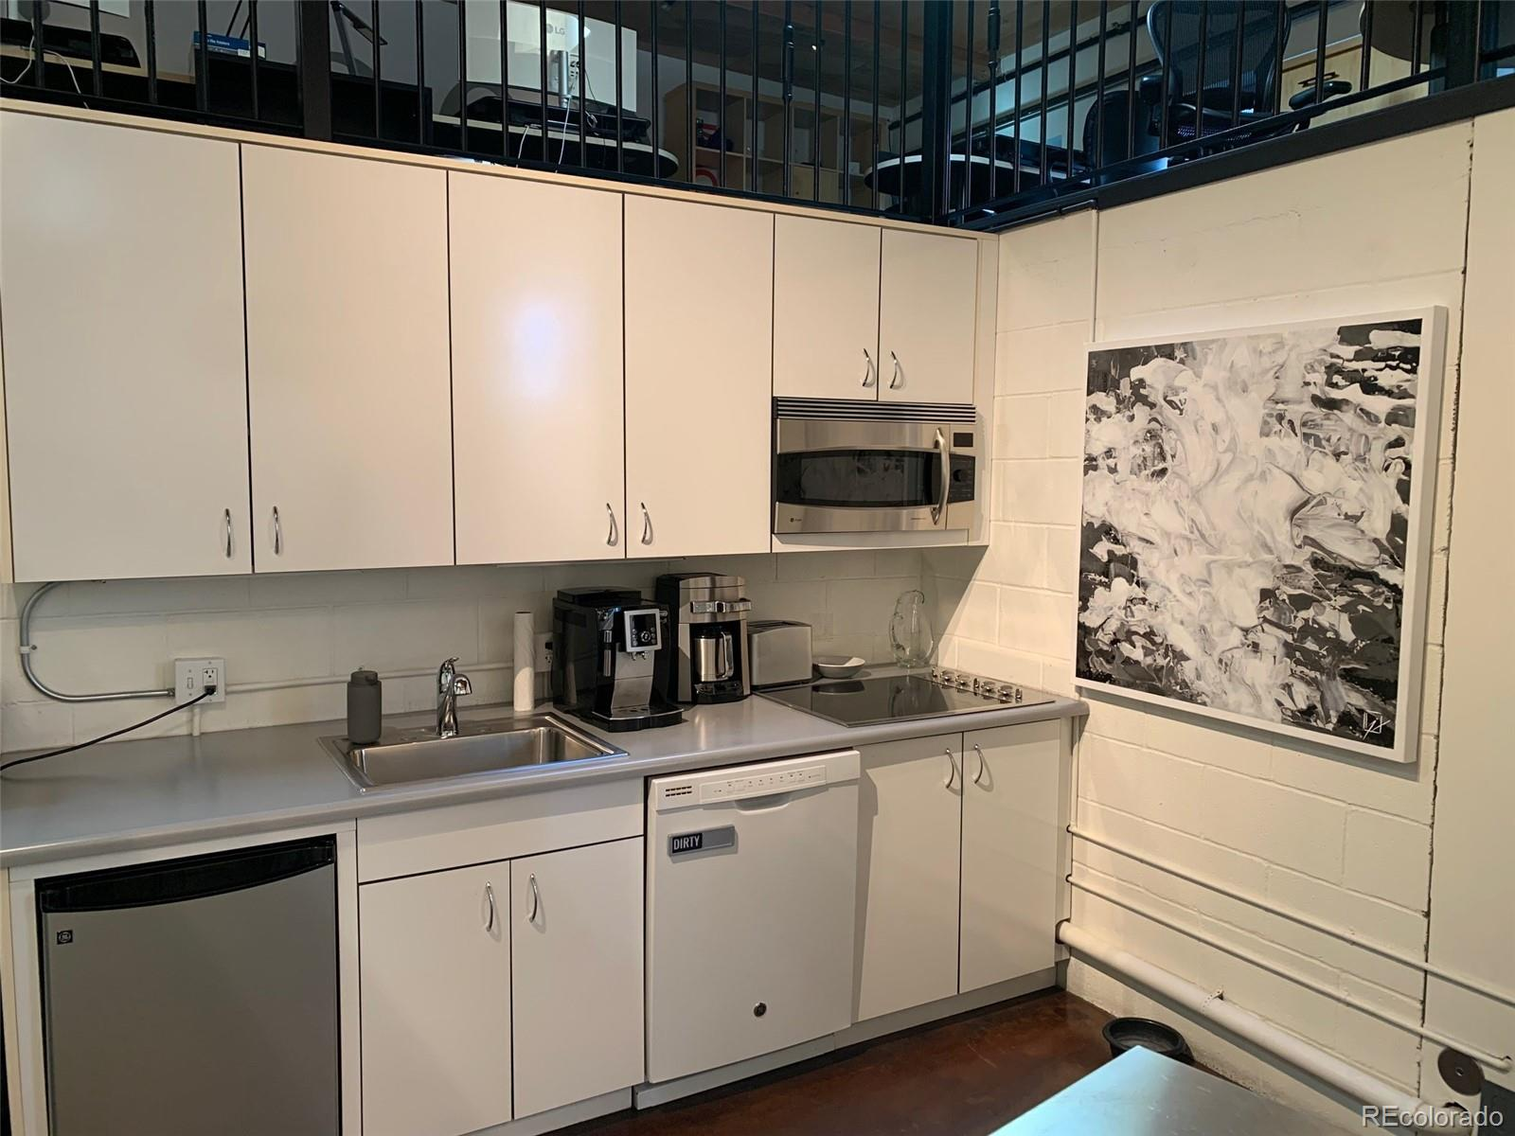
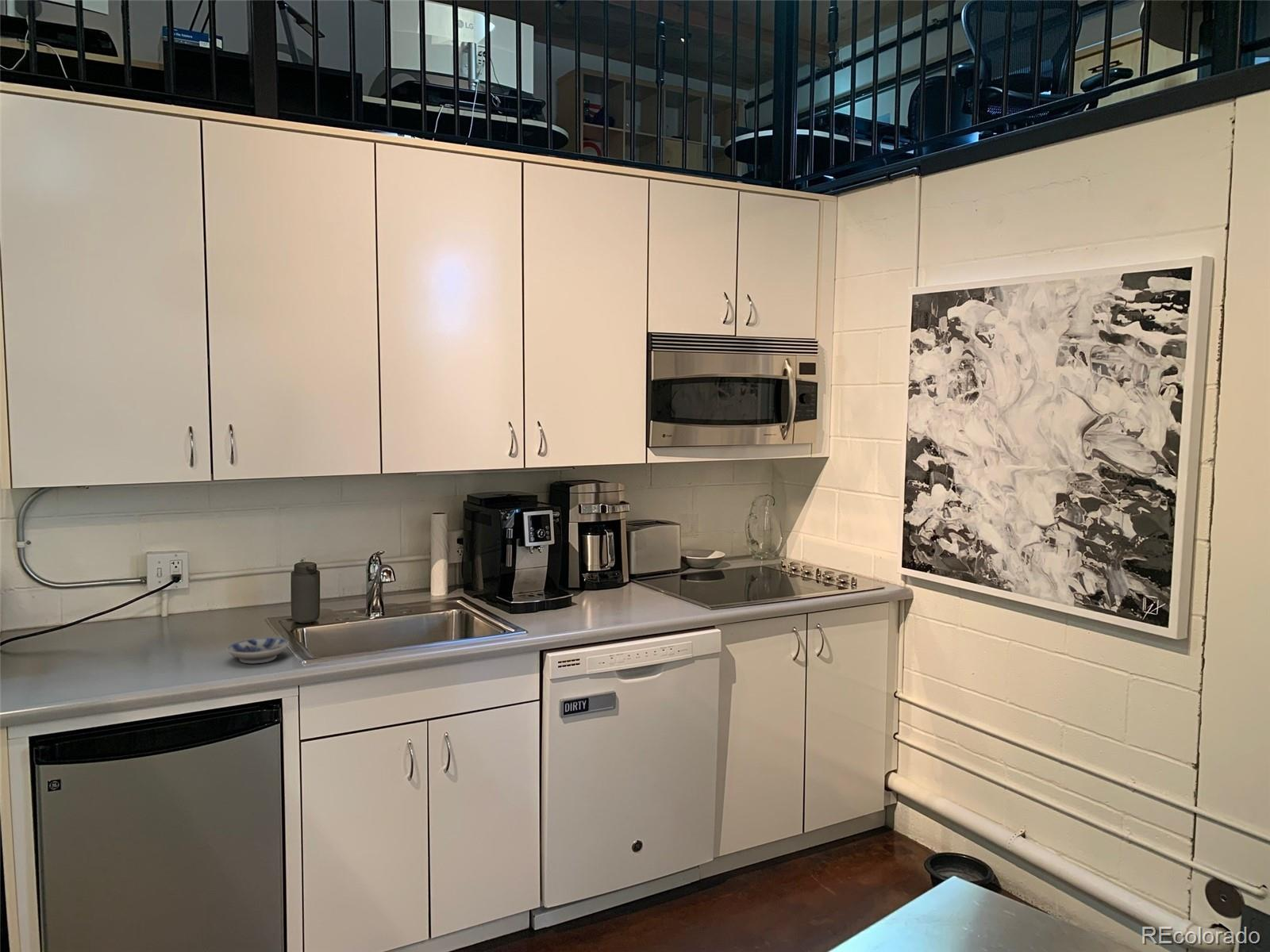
+ bowl (258, 651)
